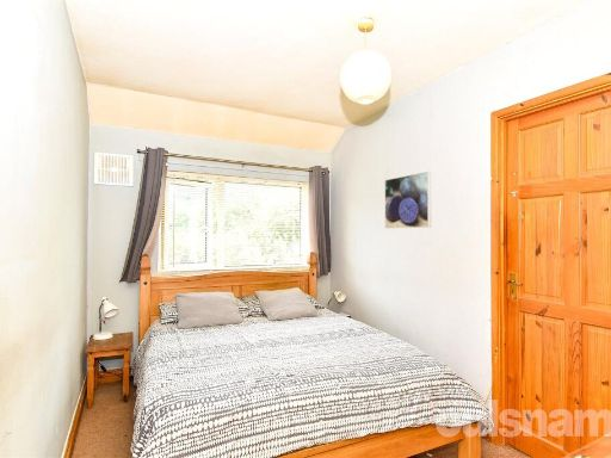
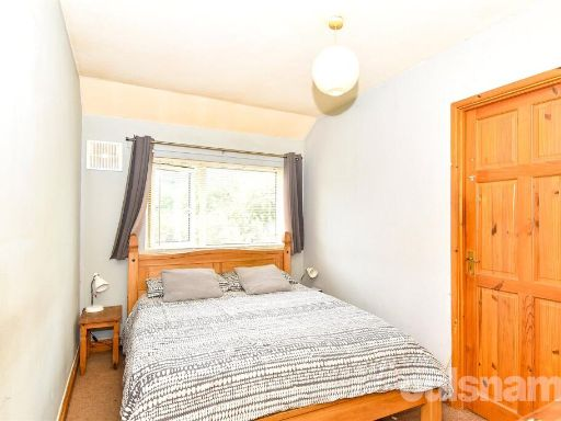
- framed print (406, 202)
